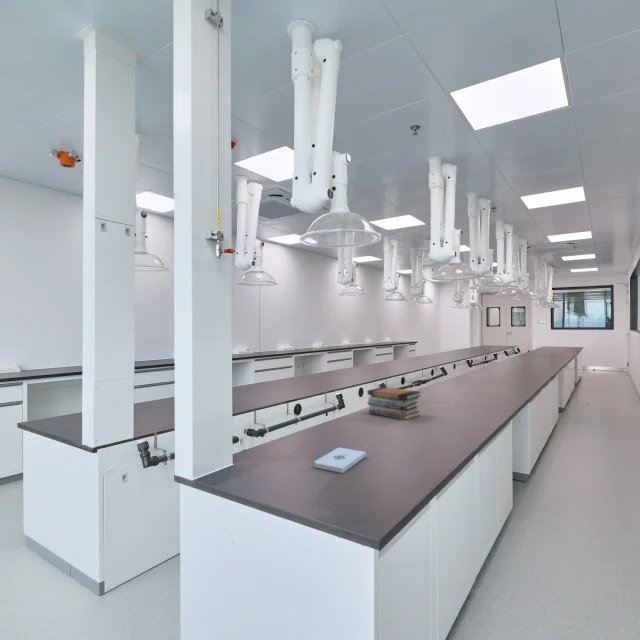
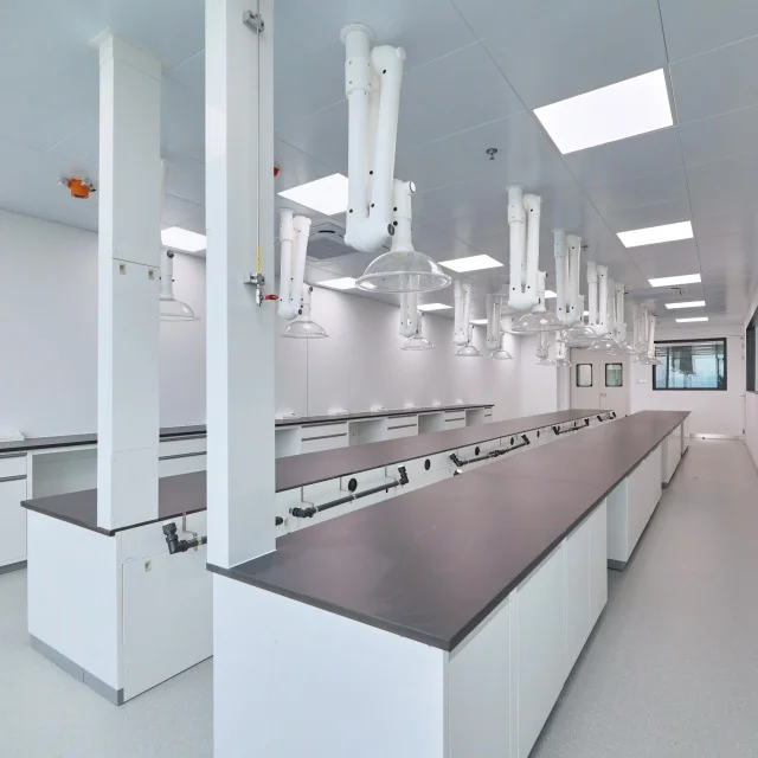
- notepad (340, 459)
- book stack (393, 402)
